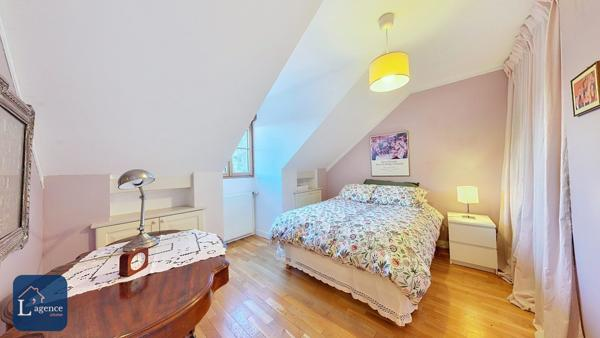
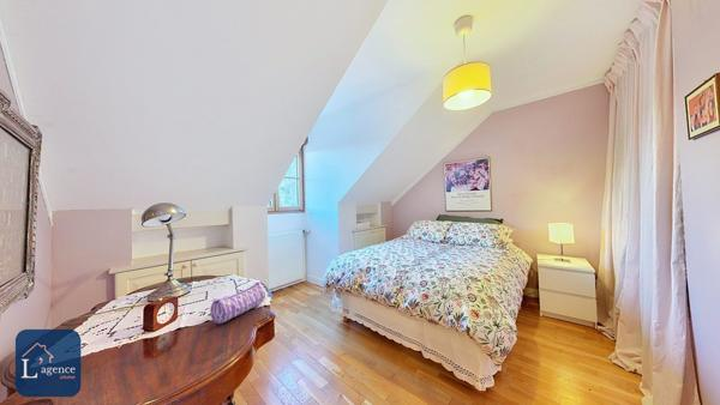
+ pencil case (240, 301)
